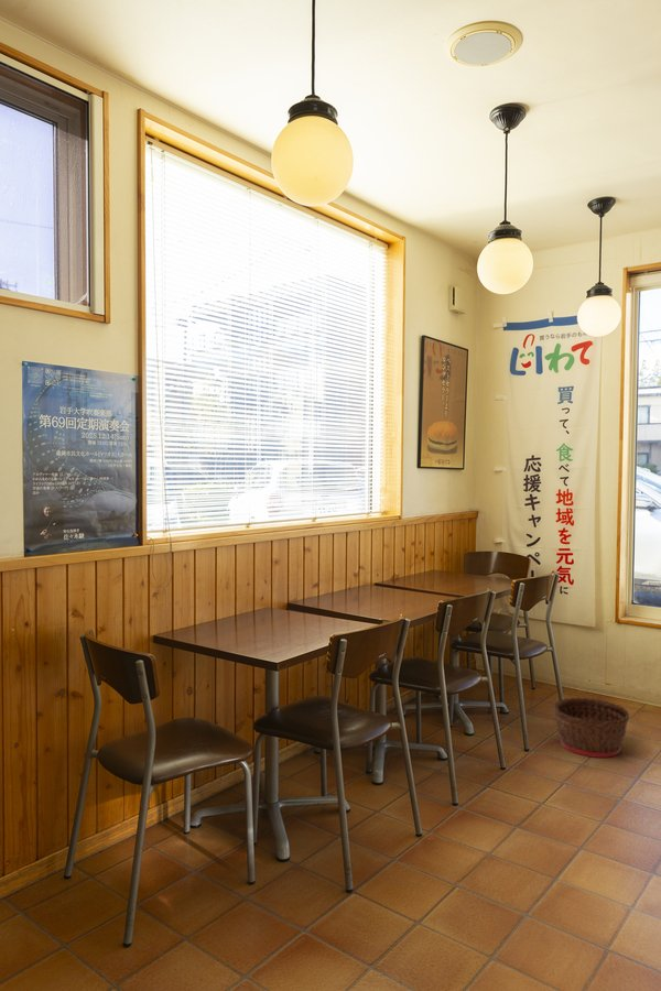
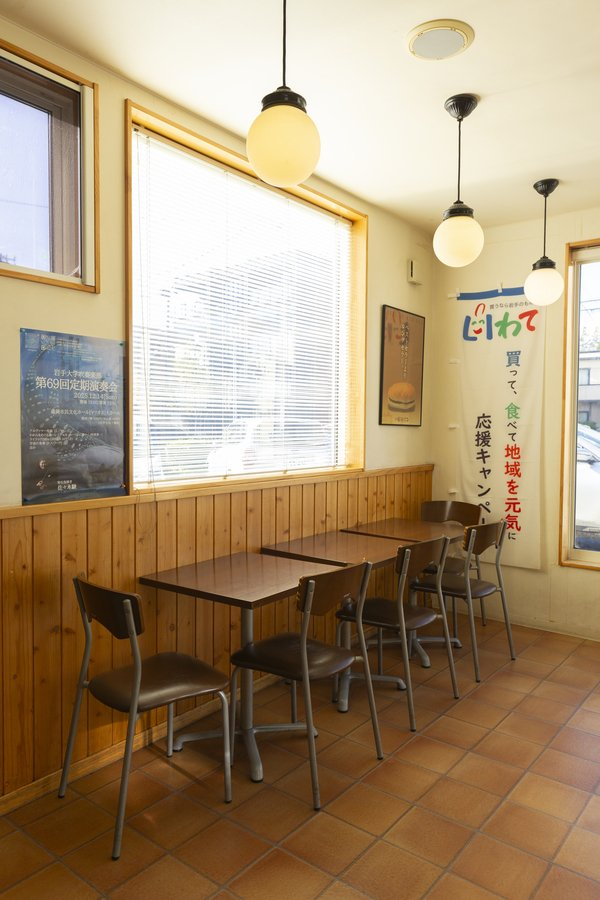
- basket (589, 727)
